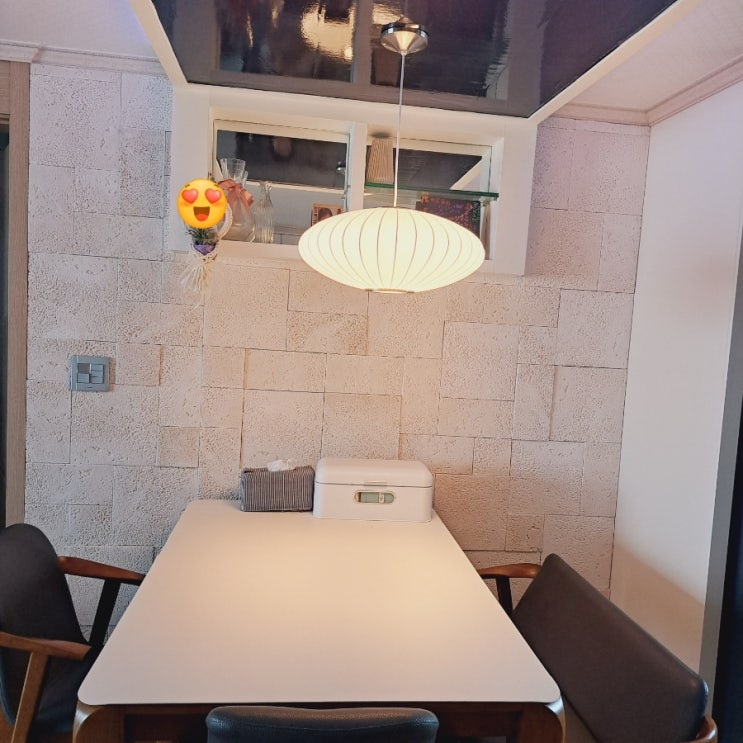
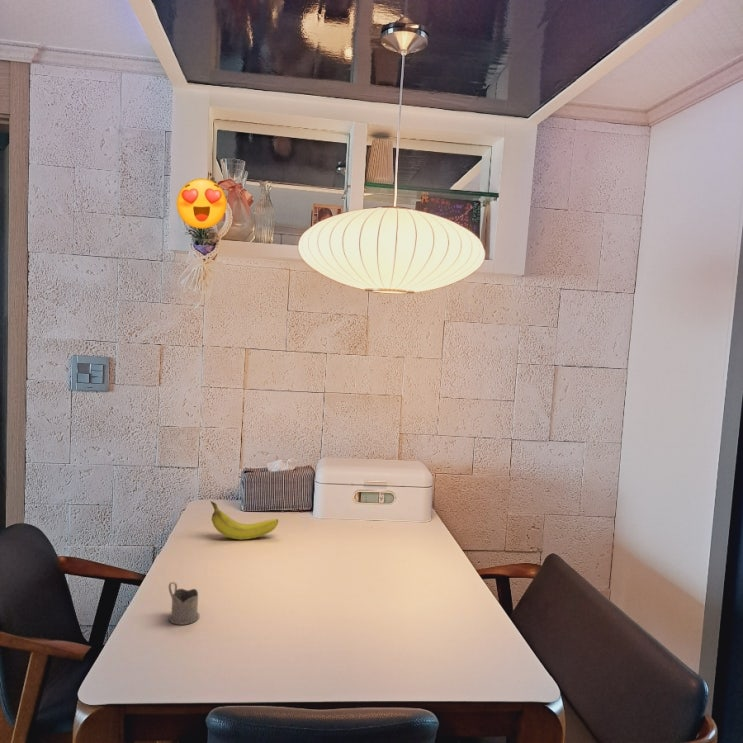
+ fruit (241, 523)
+ tea glass holder (183, 596)
